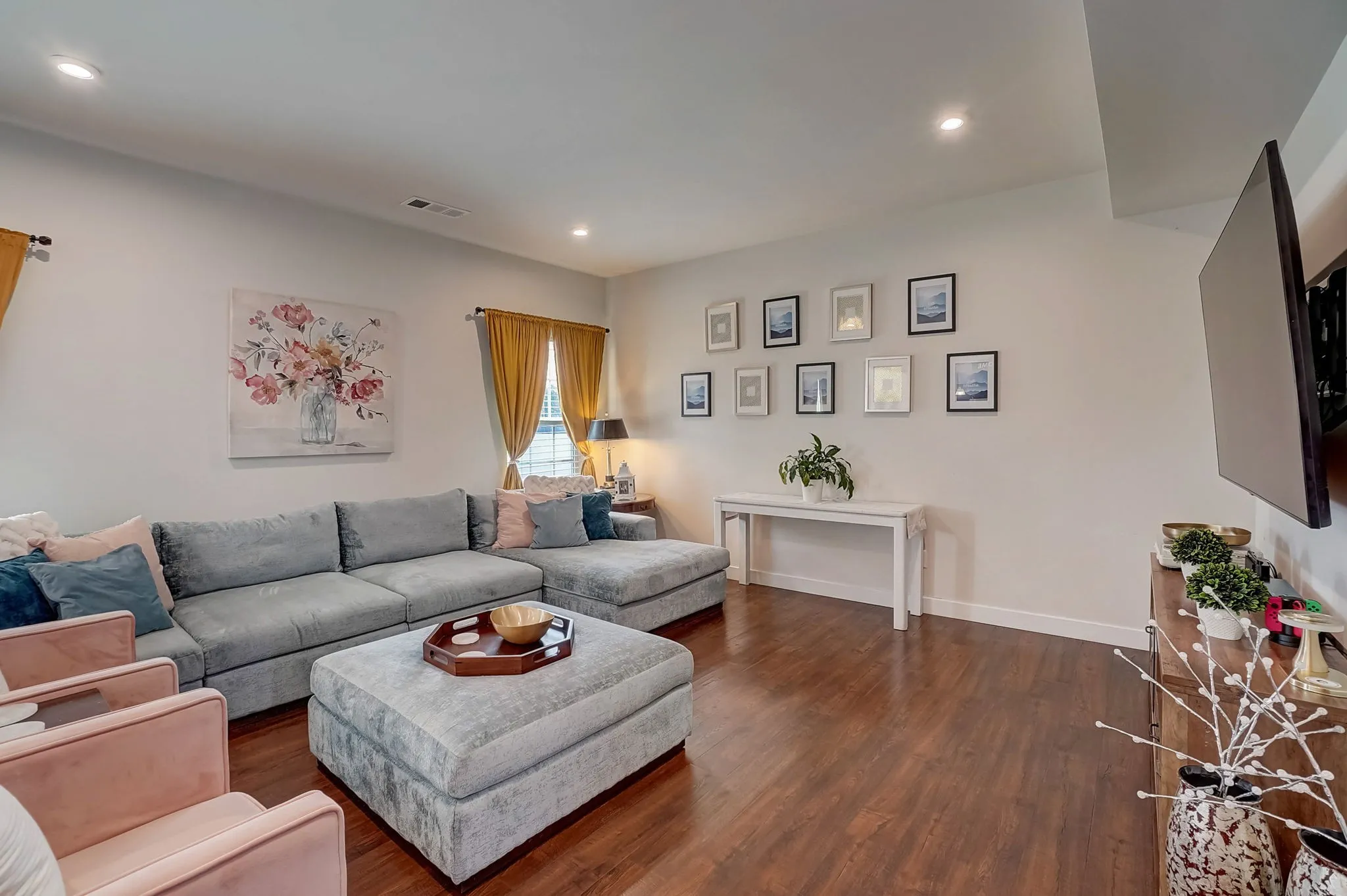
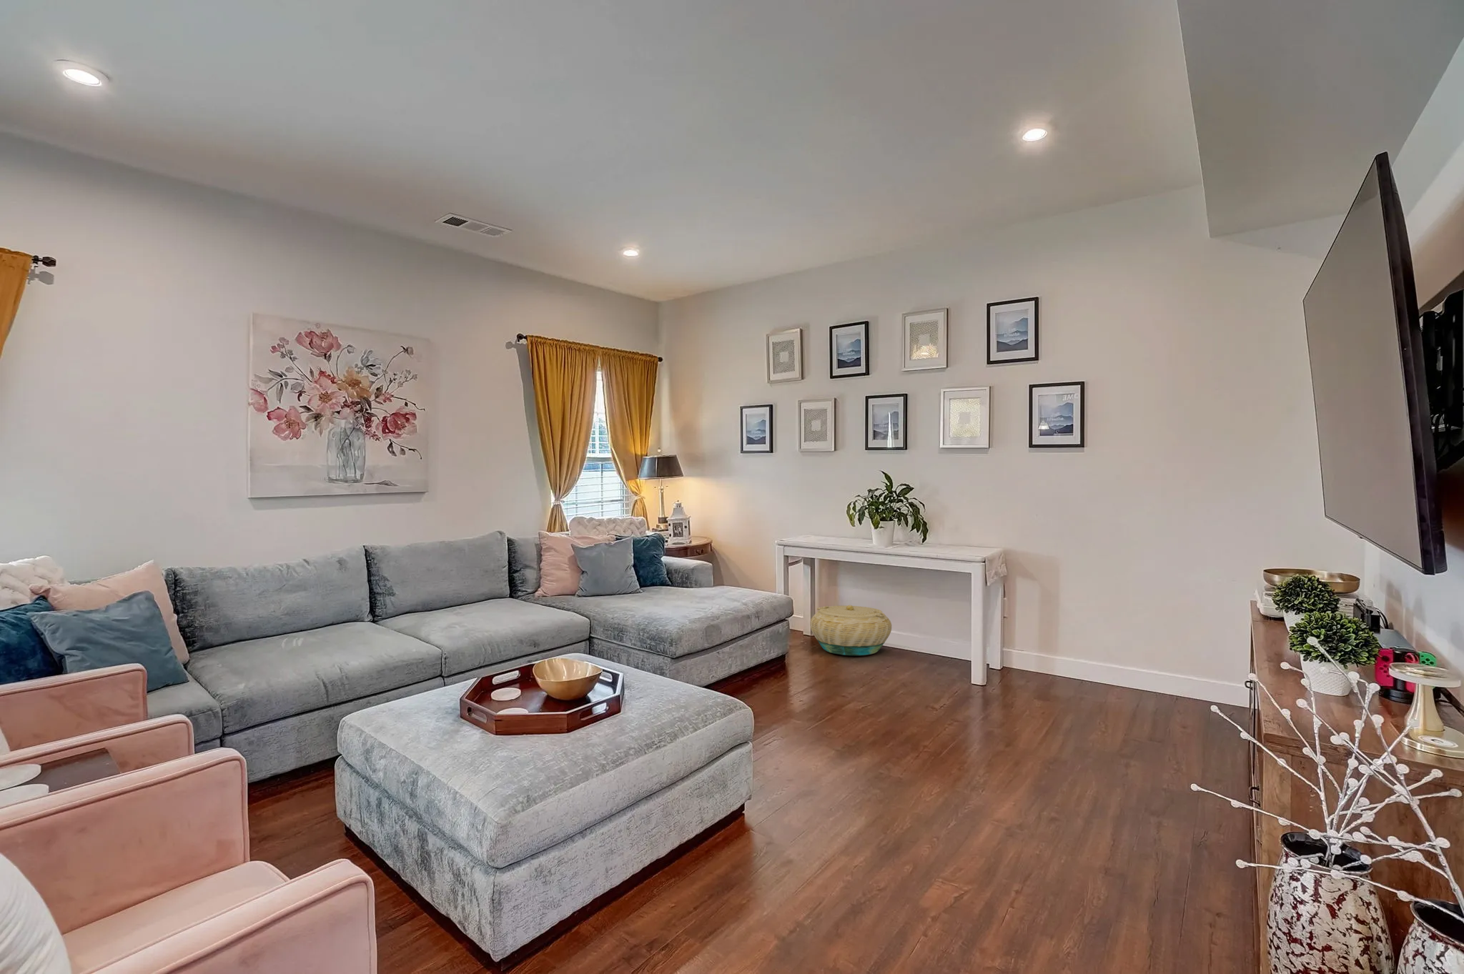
+ basket (850, 627)
